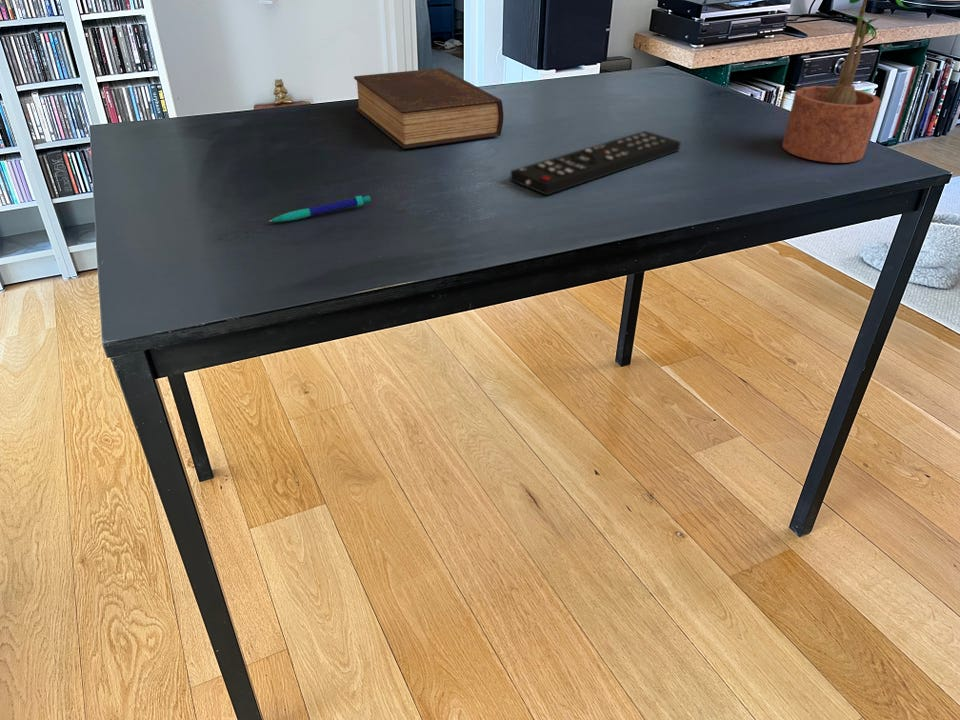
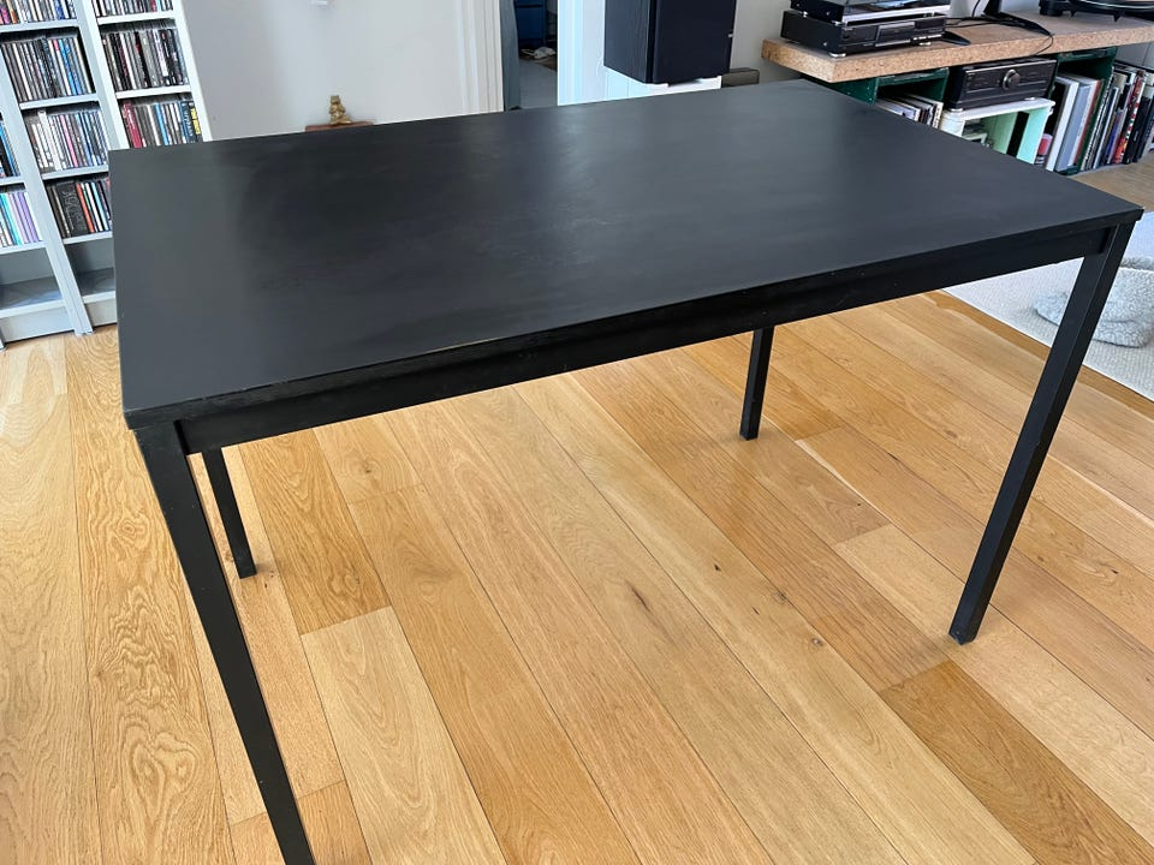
- potted plant (844, 70)
- remote control (599, 158)
- pen (320, 208)
- book (426, 105)
